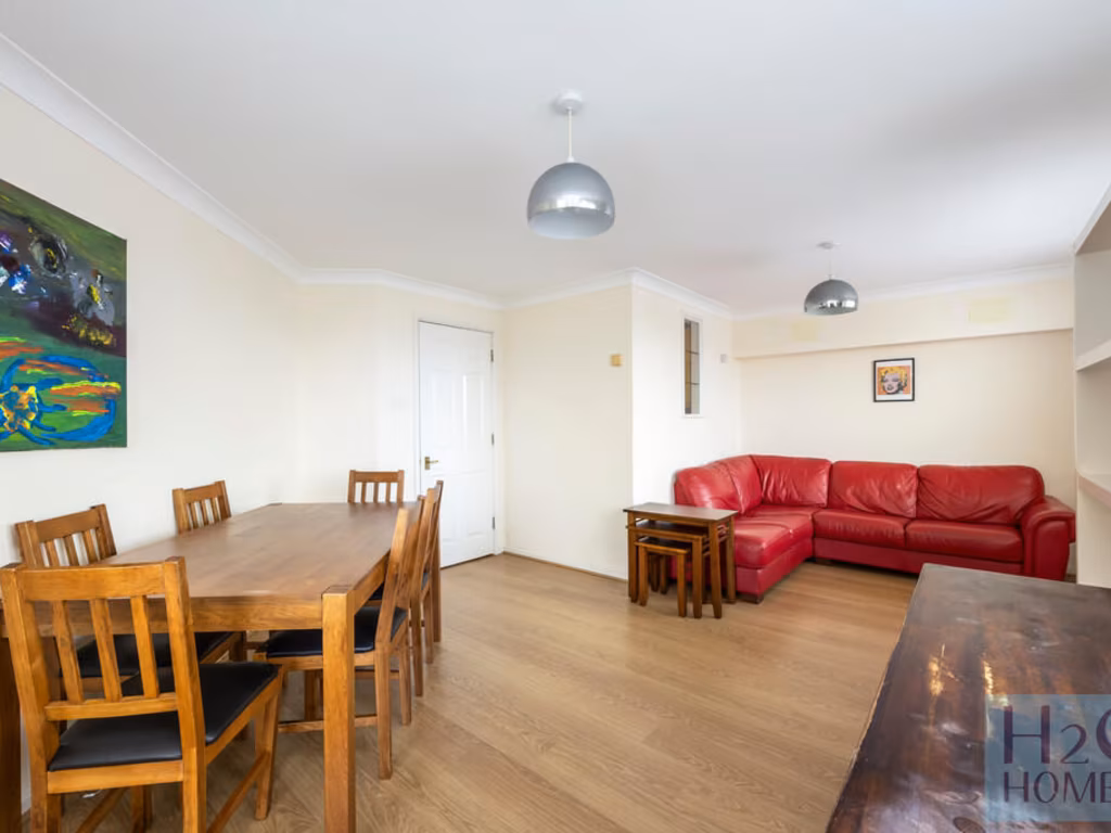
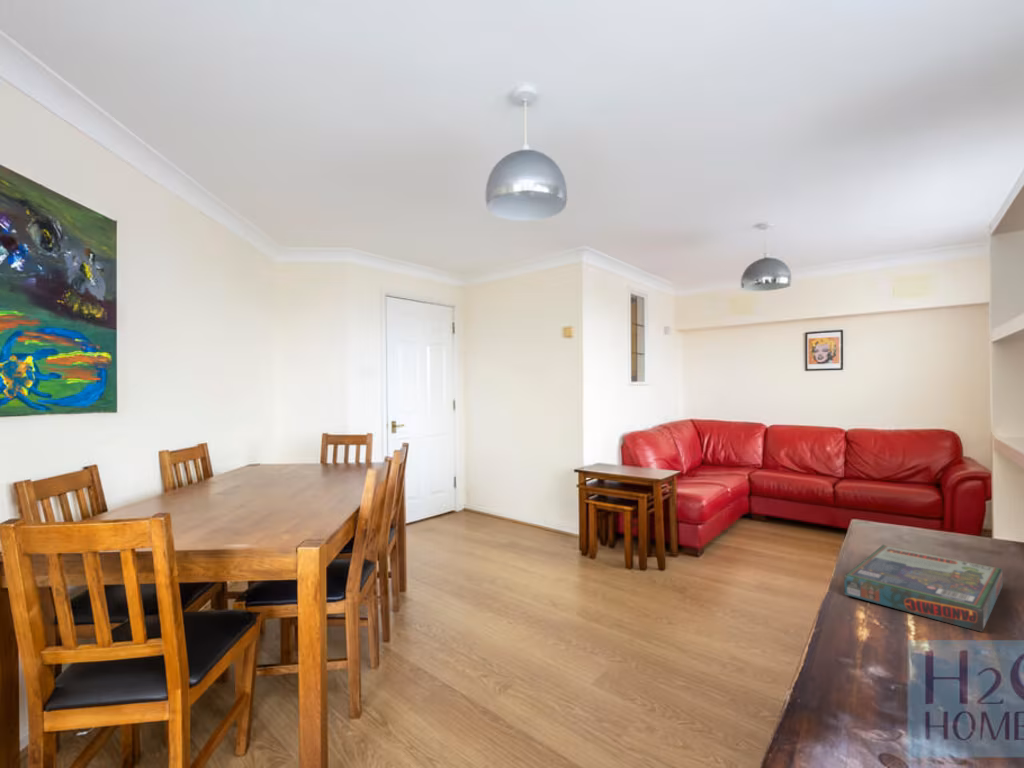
+ board game (924, 581)
